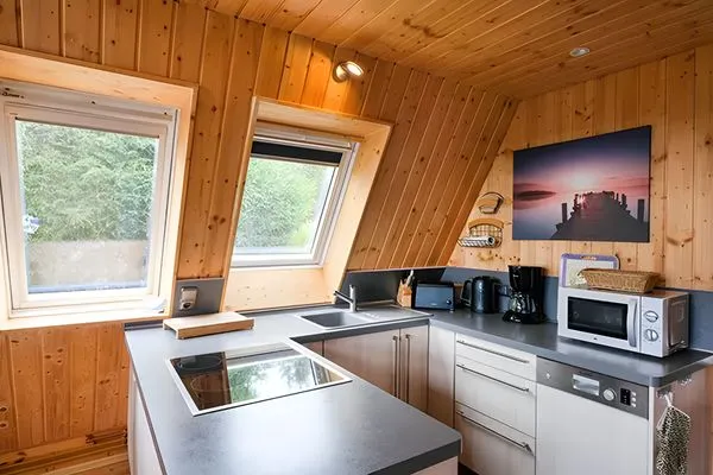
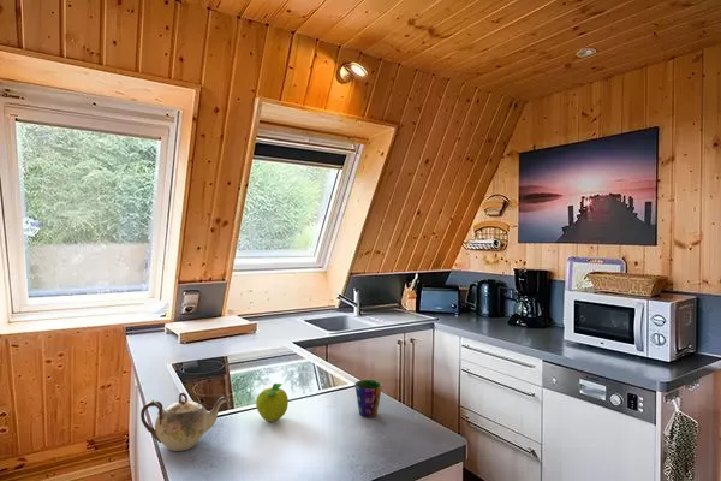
+ fruit (272, 403)
+ cup (369, 400)
+ teapot (186, 417)
